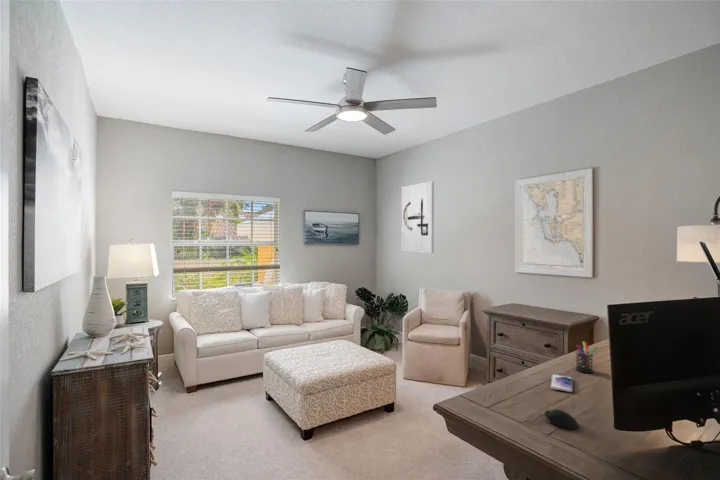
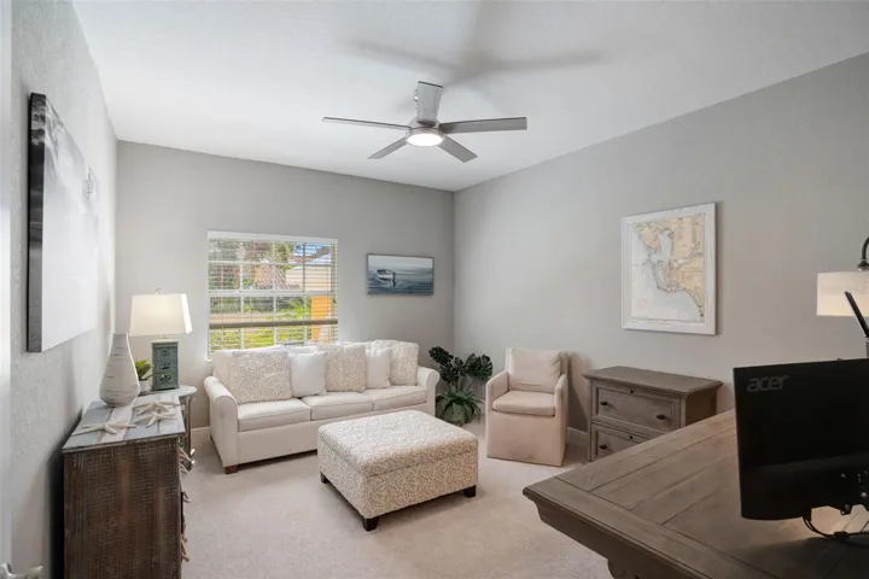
- computer mouse (551, 416)
- wall art (417, 218)
- smartphone (561, 382)
- pen holder (586, 356)
